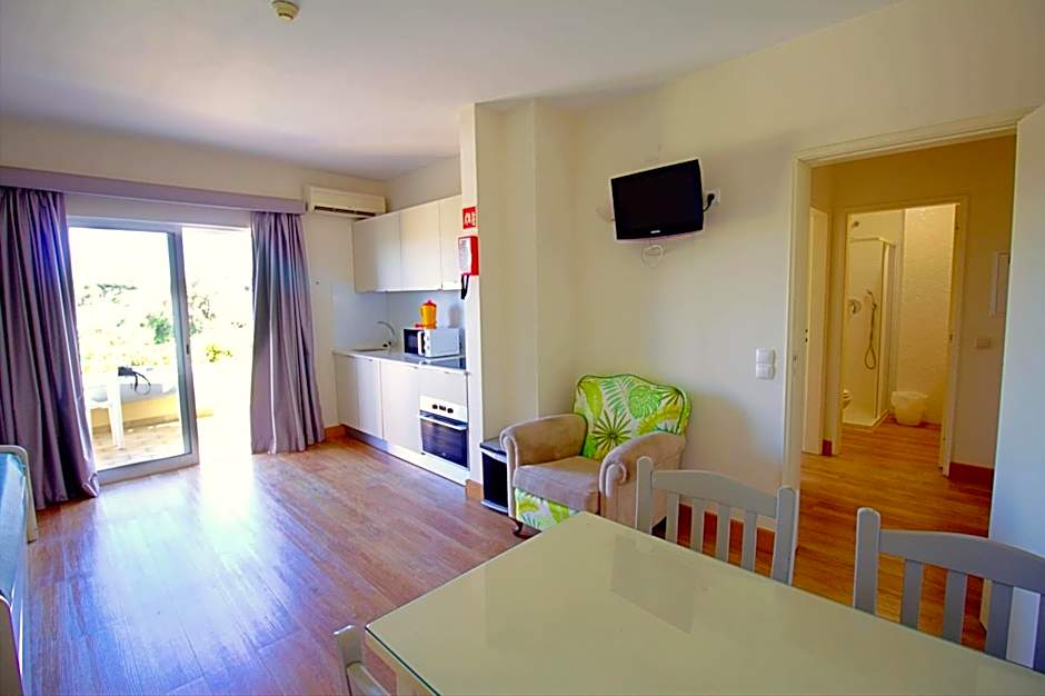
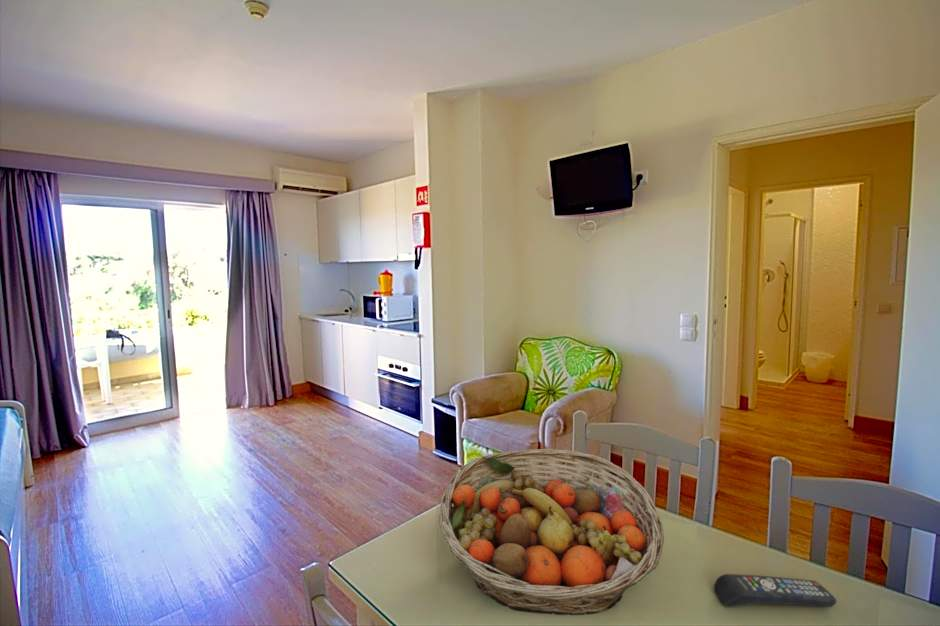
+ fruit basket (546, 523)
+ remote control (772, 591)
